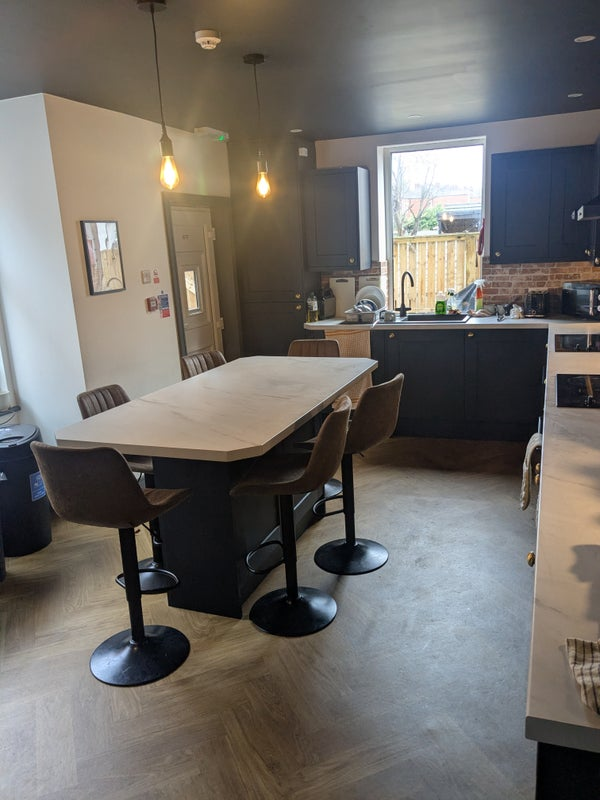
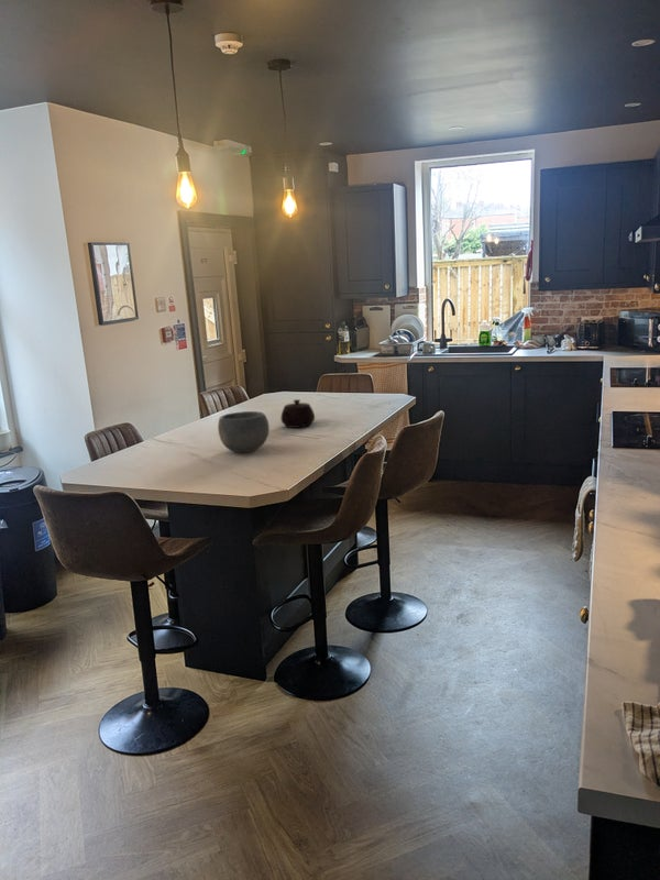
+ bowl (244, 432)
+ teapot (296, 413)
